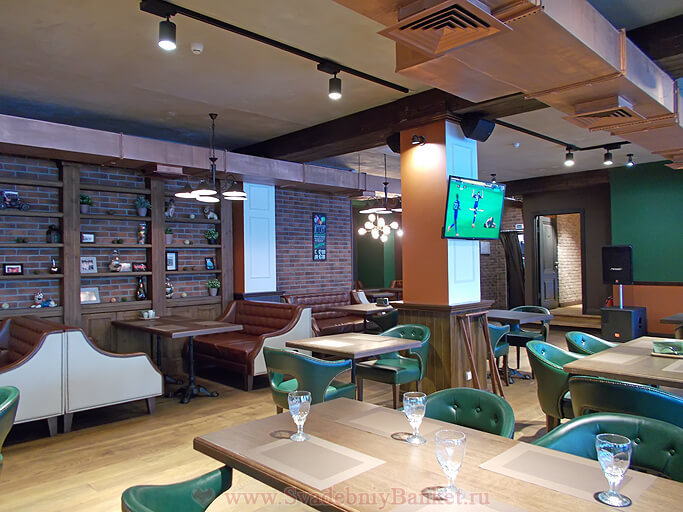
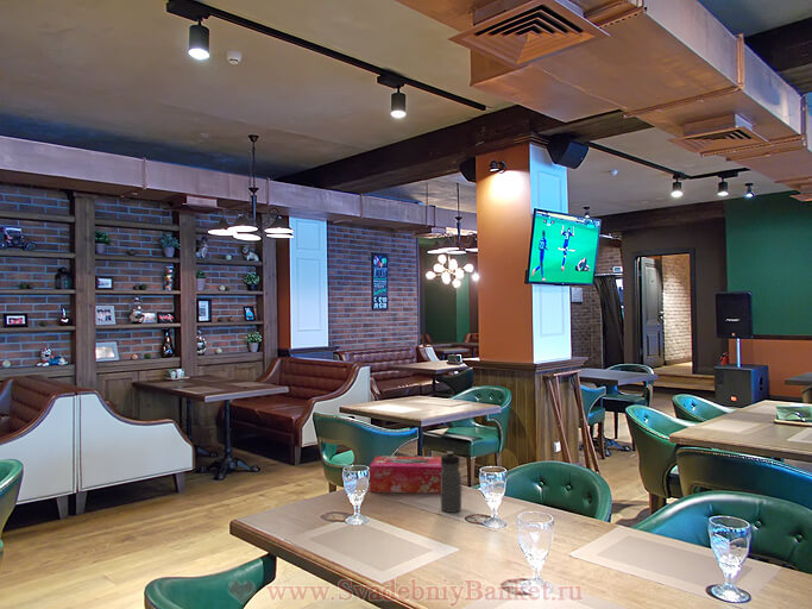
+ tissue box (409, 473)
+ water bottle (451, 479)
